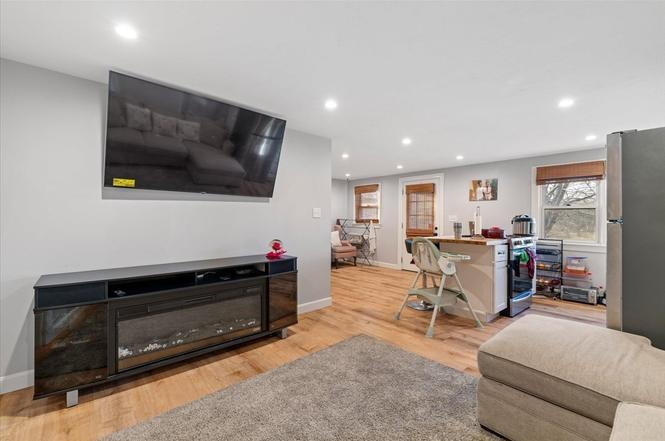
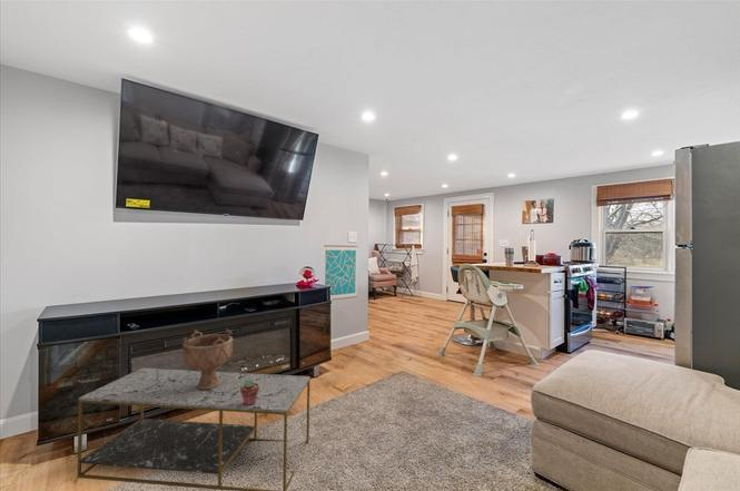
+ coffee table (203, 422)
+ wall art (341, 272)
+ decorative bowl (207, 359)
+ potted succulent (249, 391)
